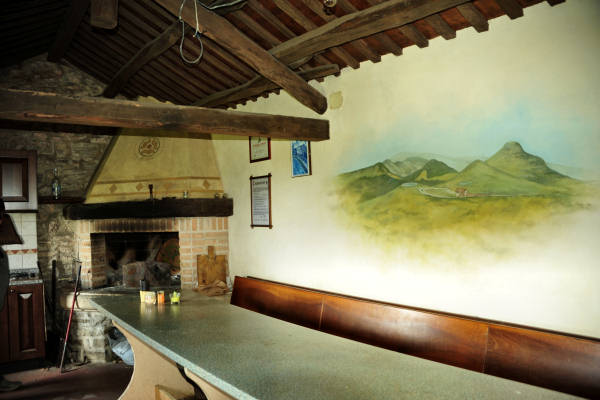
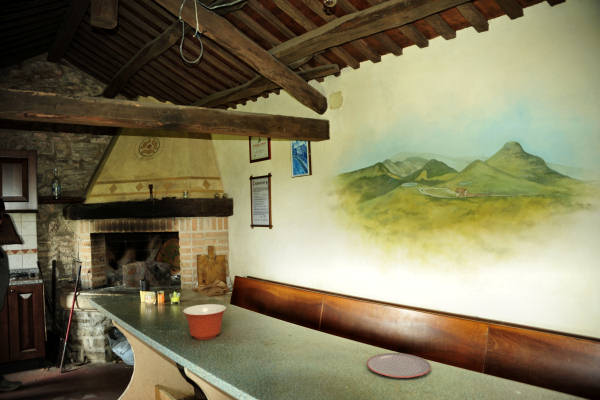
+ plate (398, 366)
+ mixing bowl (205, 322)
